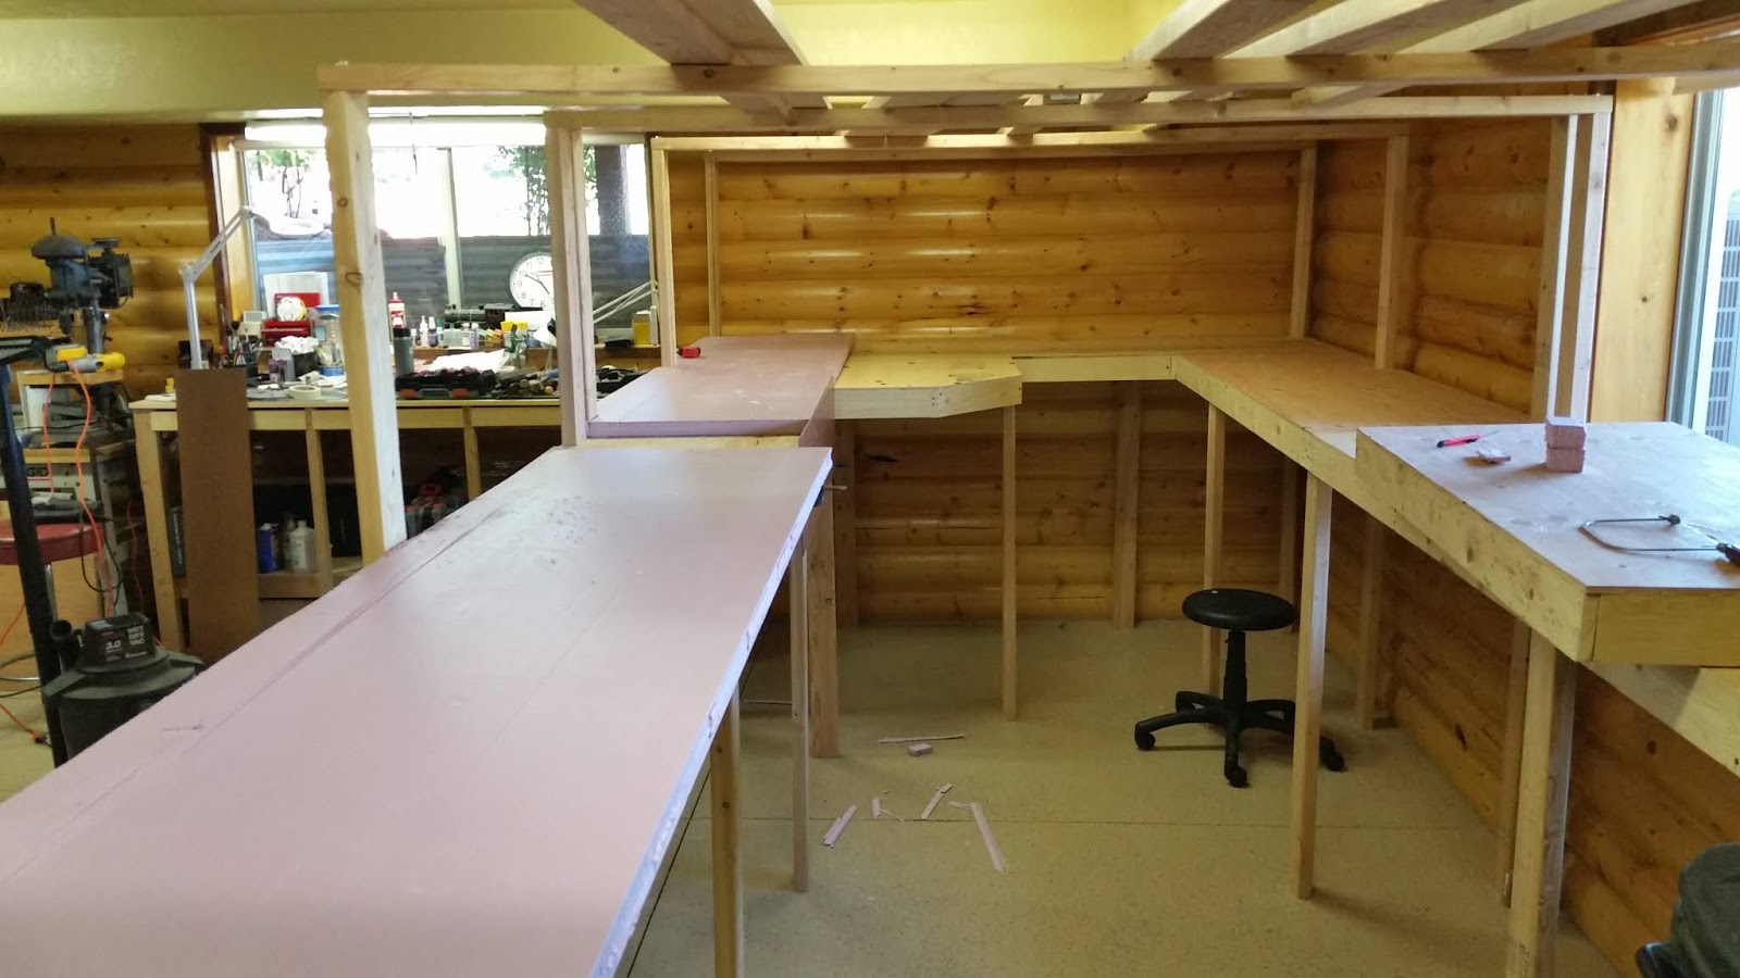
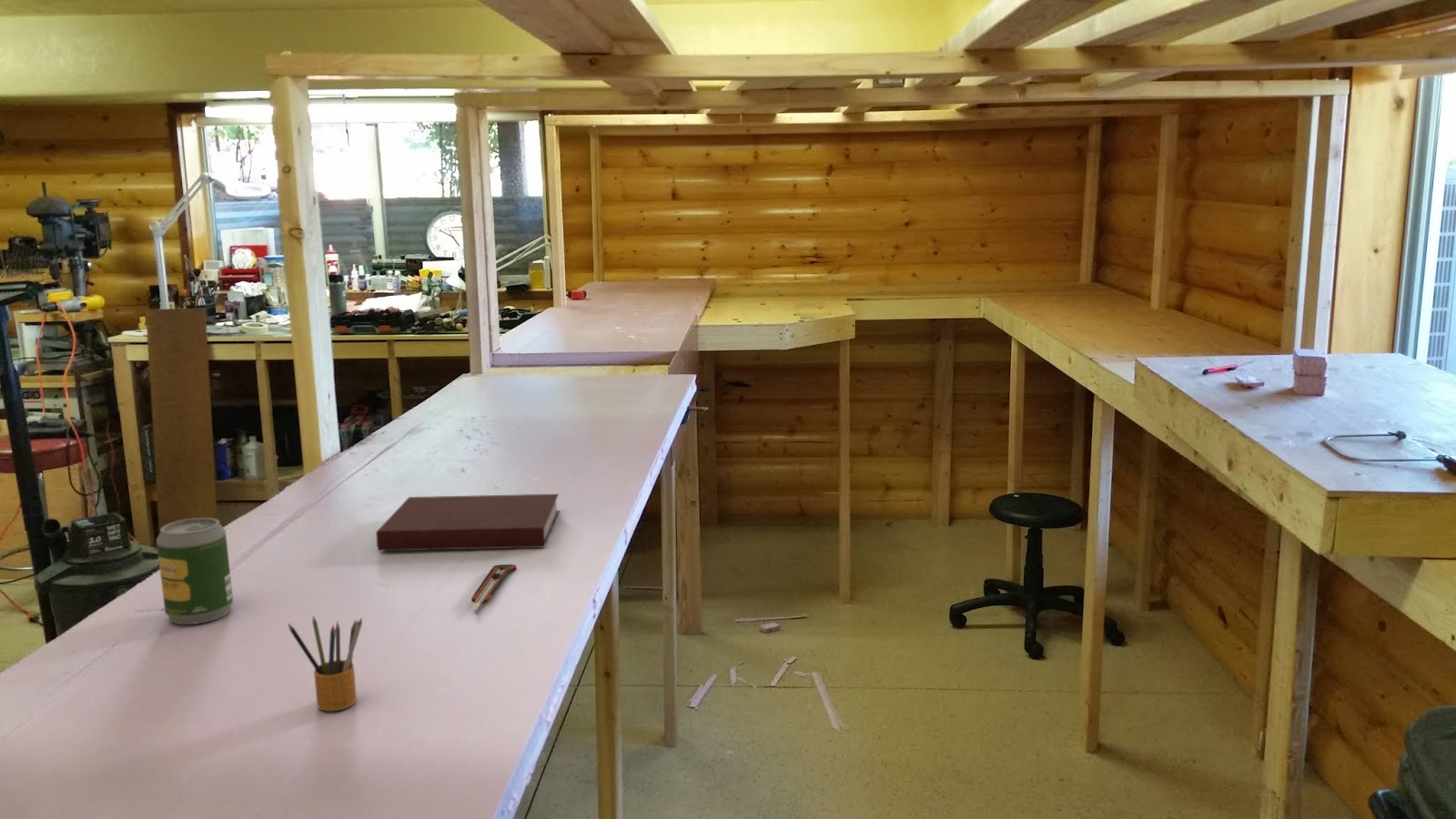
+ utility knife (491, 585)
+ soda can (195, 570)
+ notebook (472, 521)
+ pencil box (329, 660)
